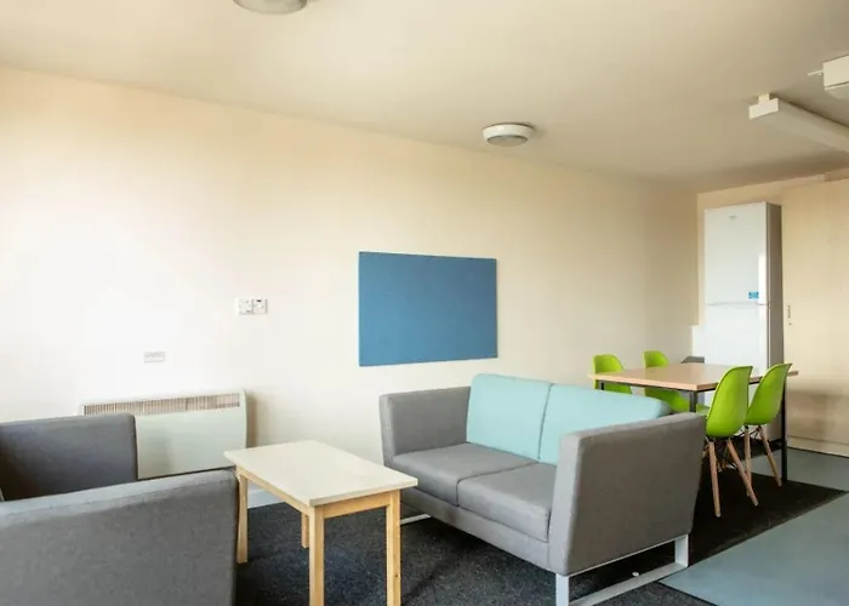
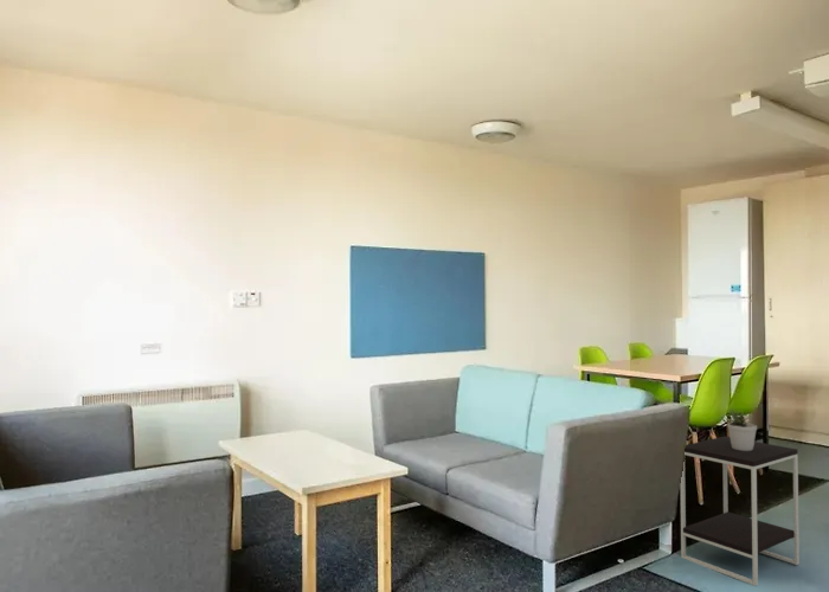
+ side table (735, 514)
+ potted plant (741, 427)
